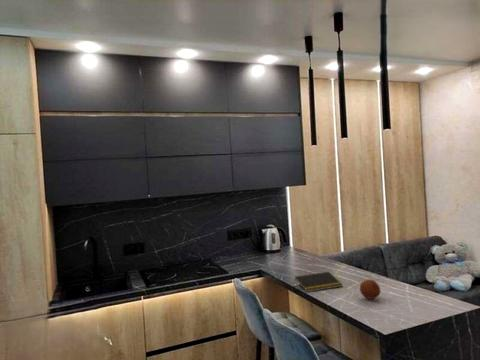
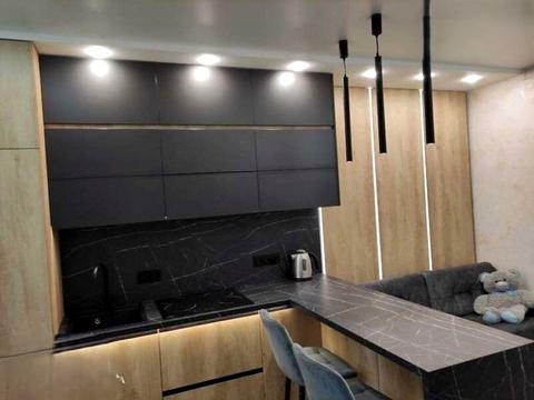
- fruit (369, 288)
- notepad (318, 281)
